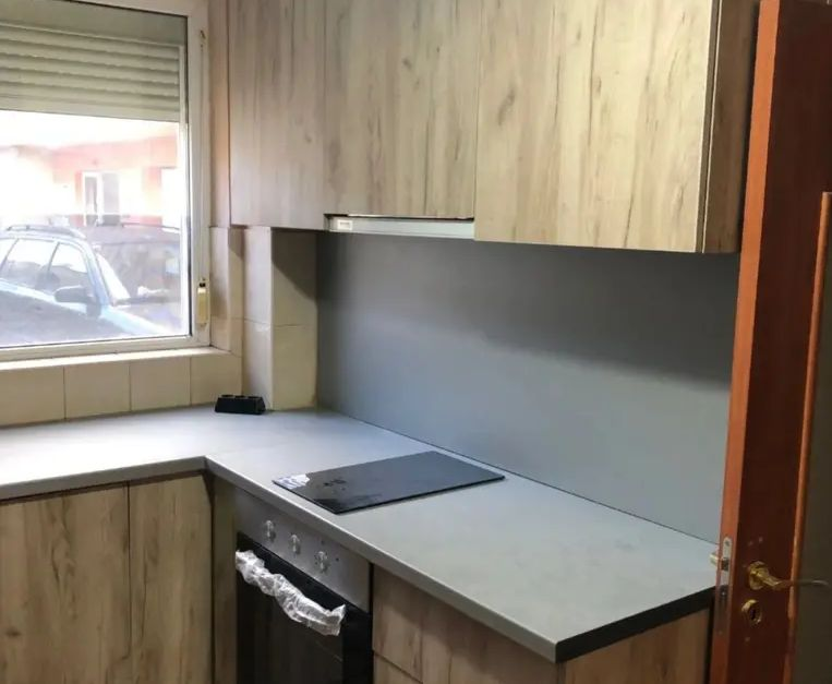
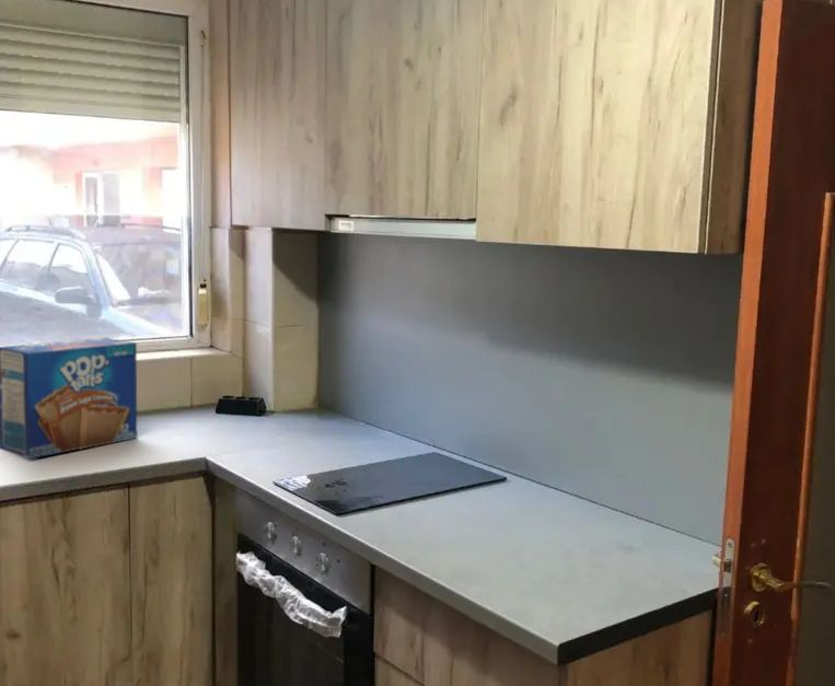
+ toaster pastry box (69, 394)
